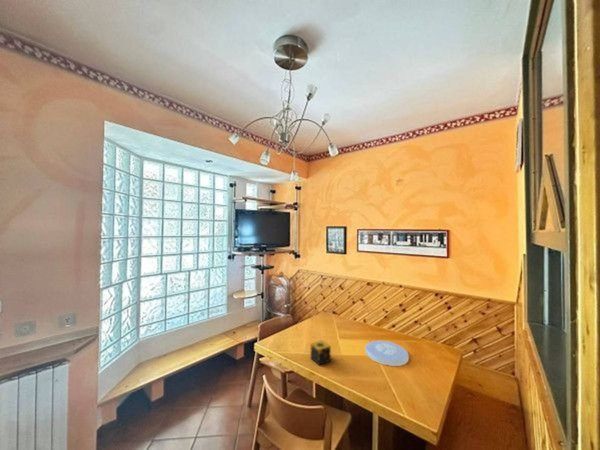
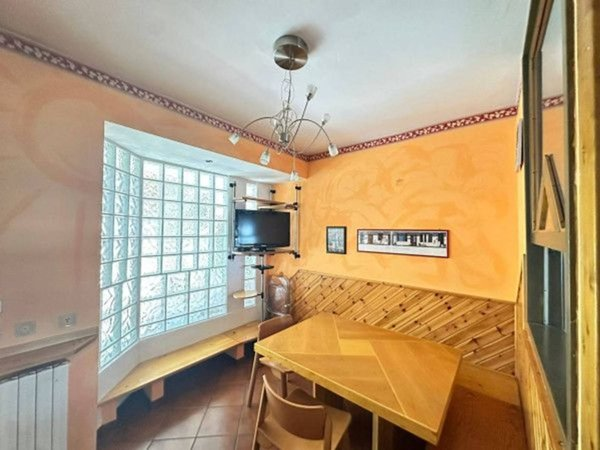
- candle (320, 352)
- plate (386, 351)
